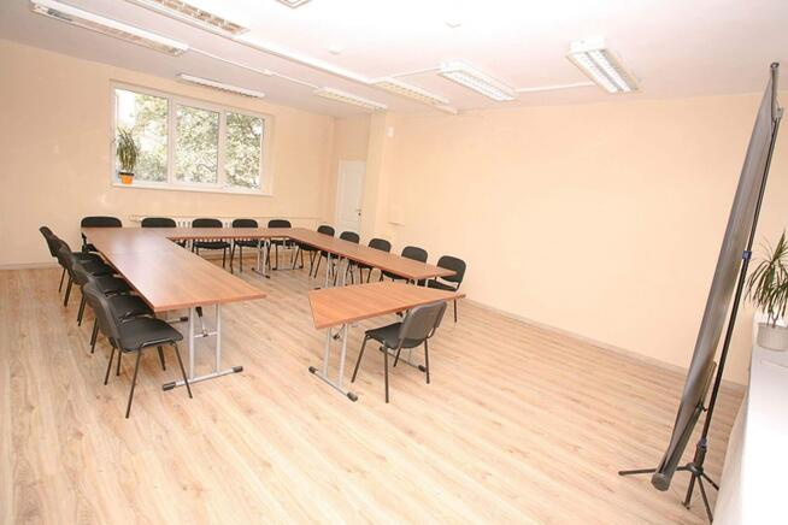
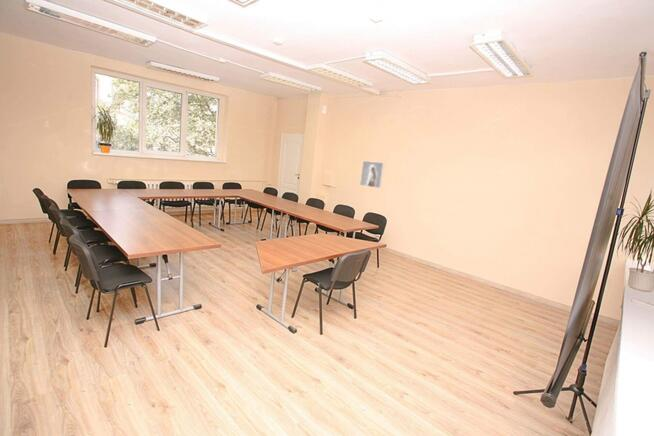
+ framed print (371, 174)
